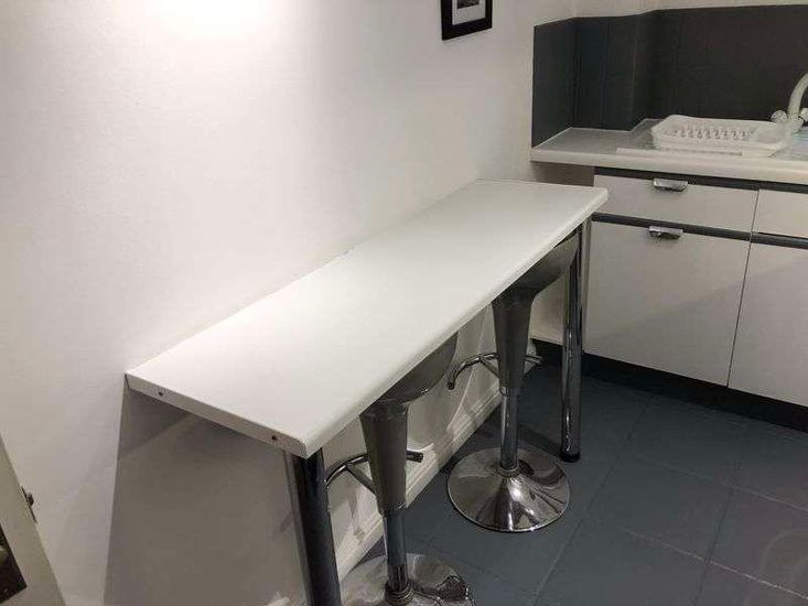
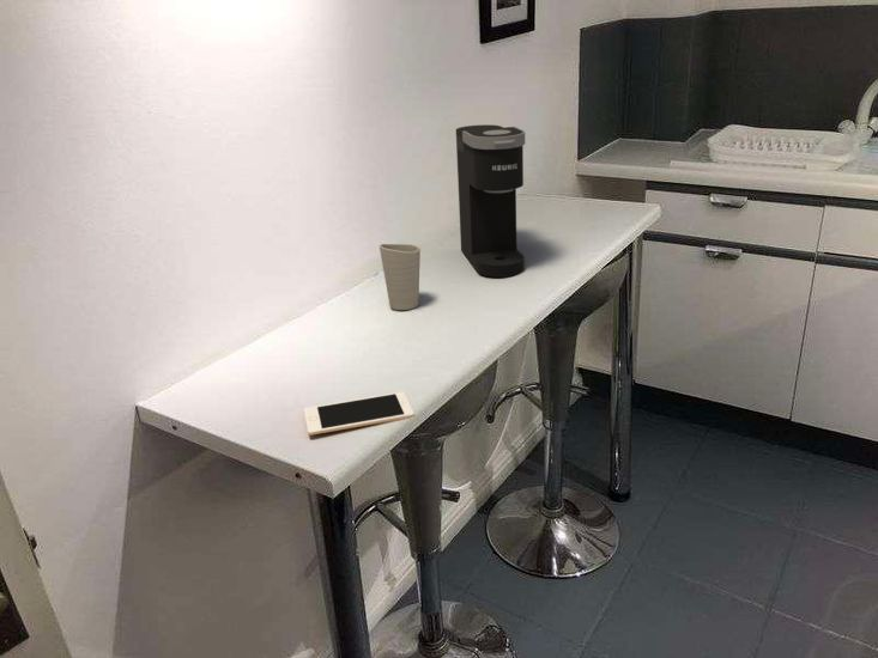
+ cell phone (358, 412)
+ coffee maker (490, 196)
+ cup (401, 274)
